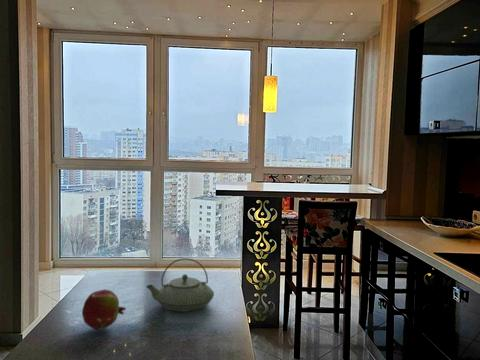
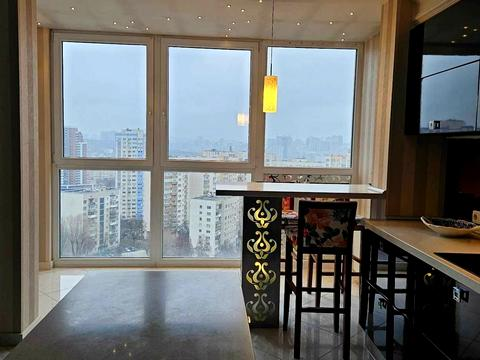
- teapot (180, 281)
- fruit (104, 309)
